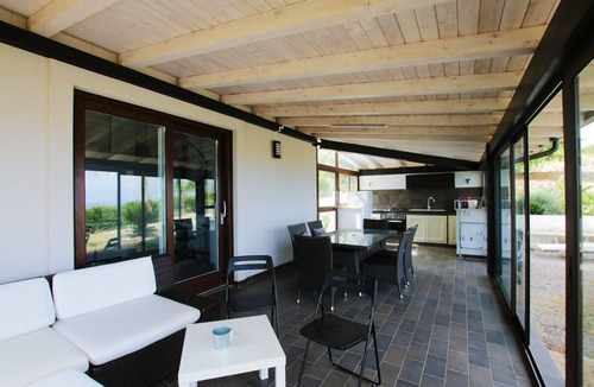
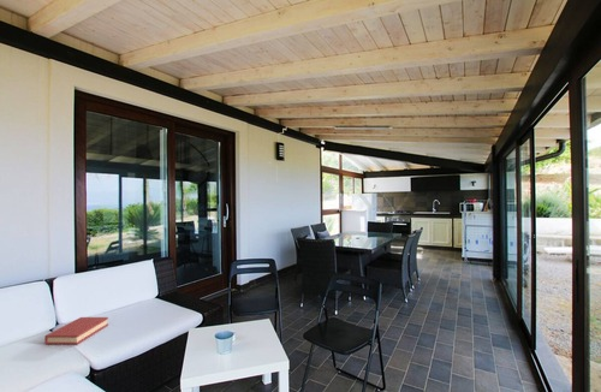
+ hardback book (78, 329)
